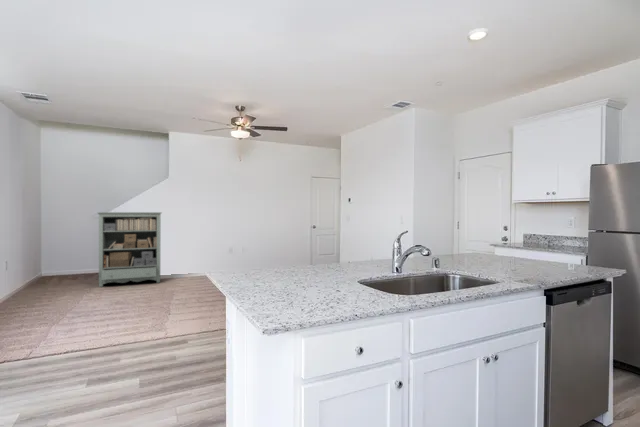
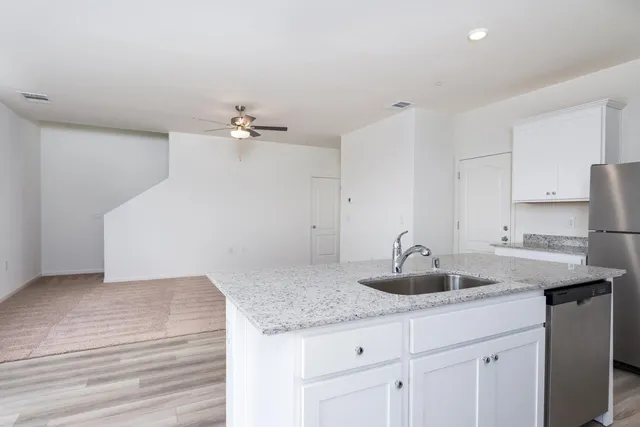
- bookshelf (131, 247)
